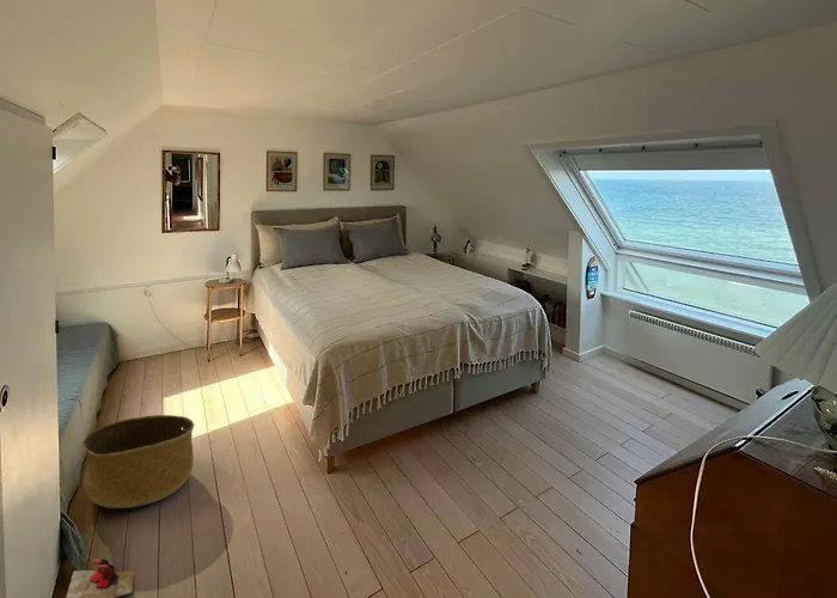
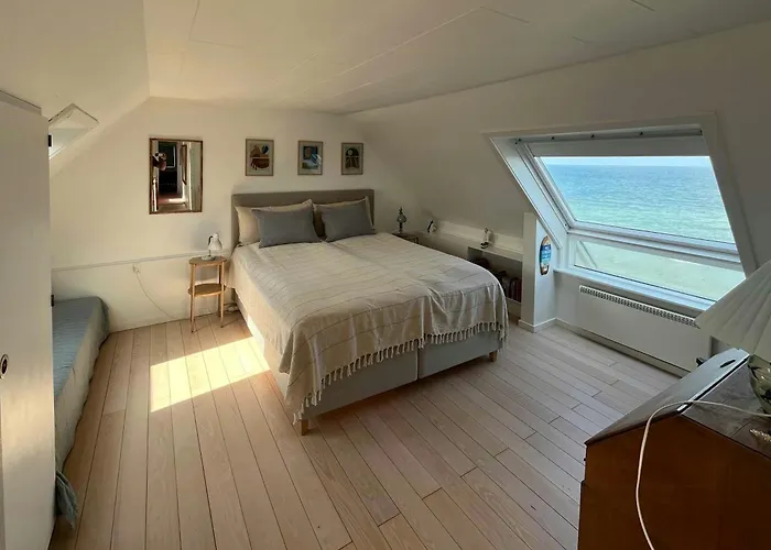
- slippers (102, 569)
- basket (141, 458)
